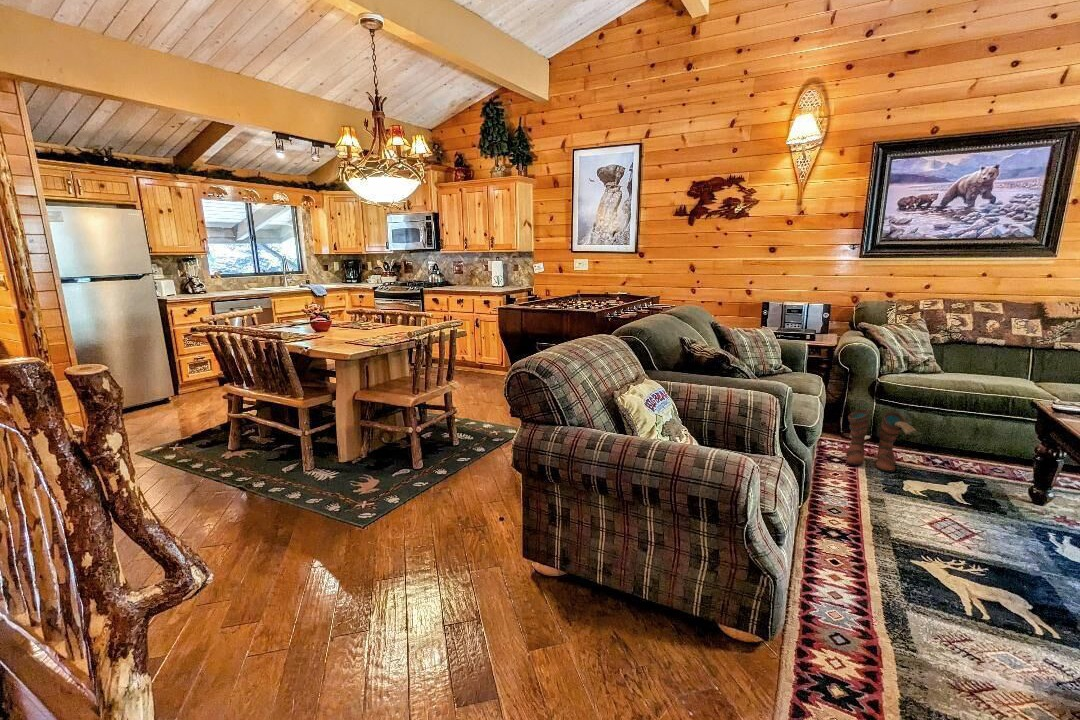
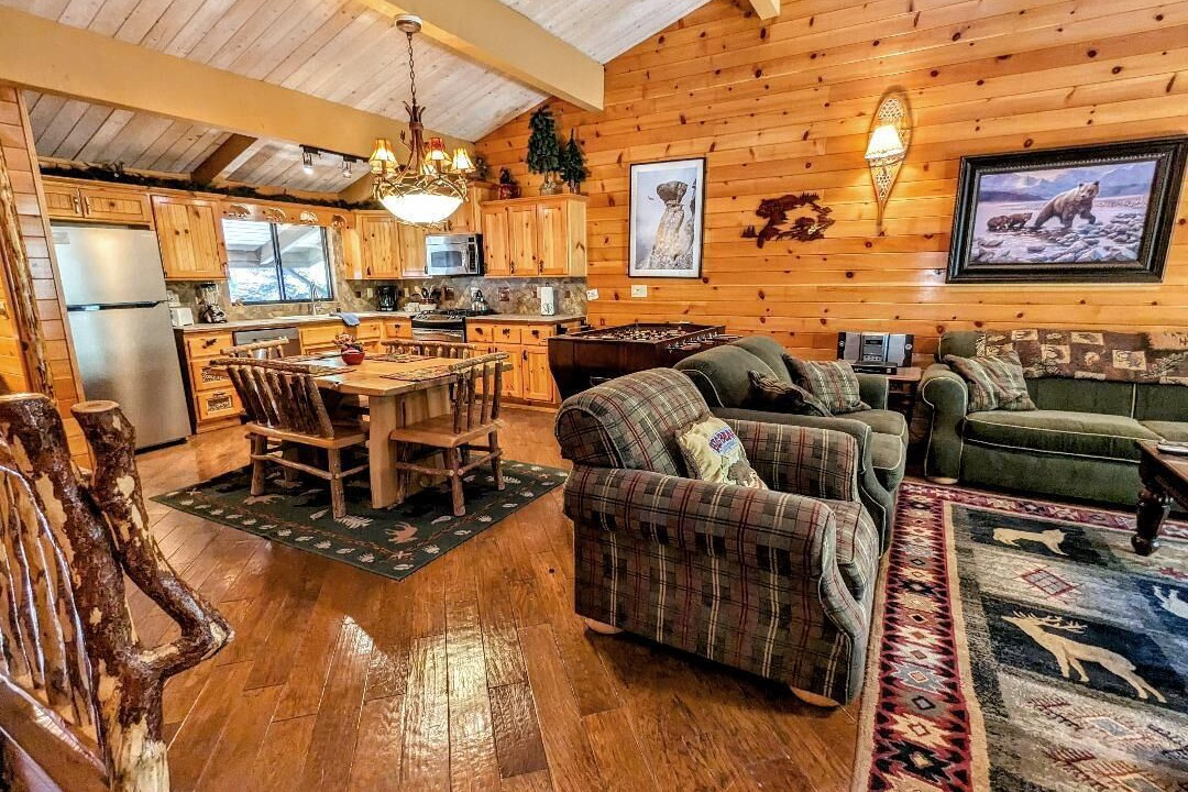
- boots (879, 438)
